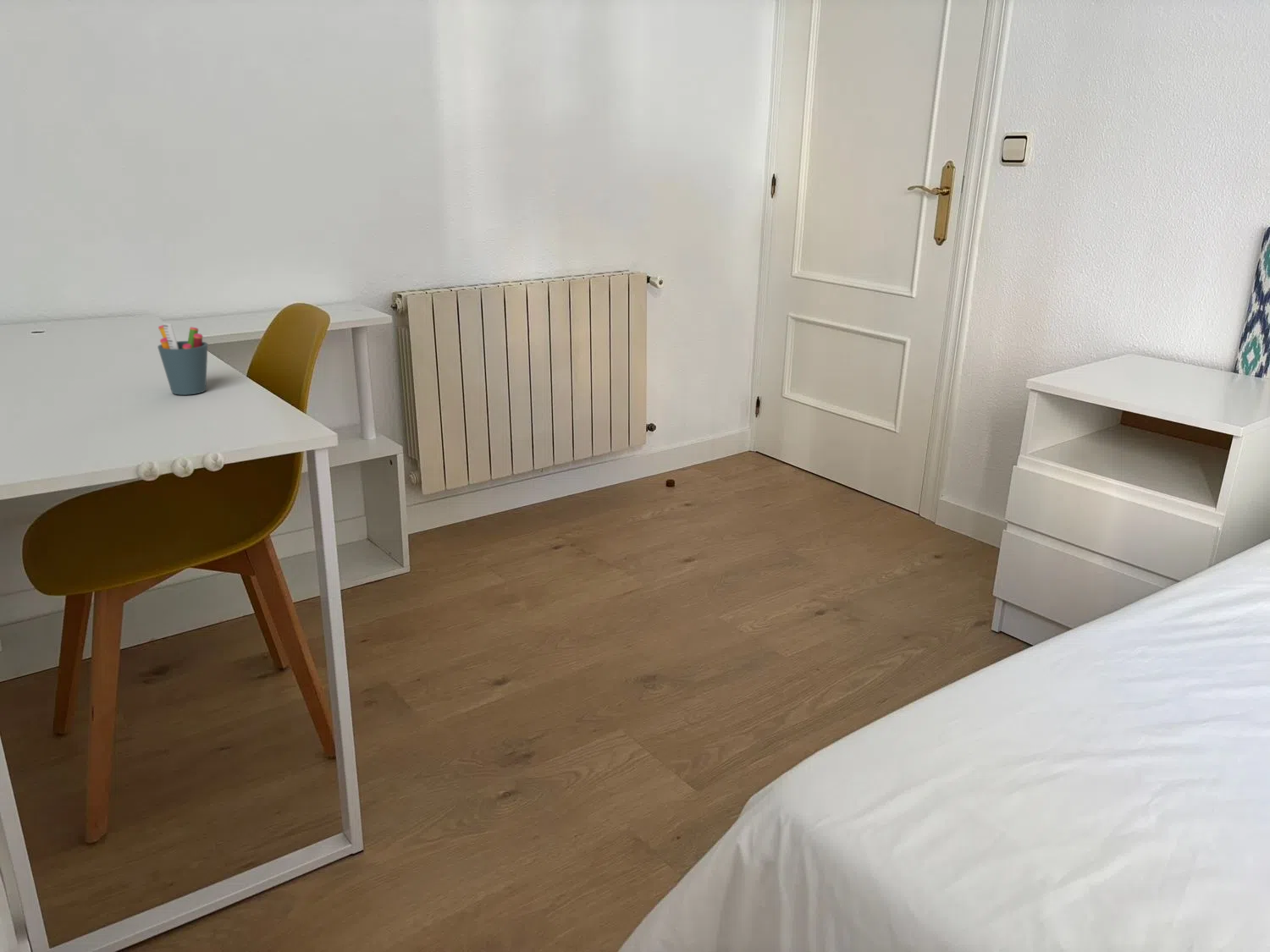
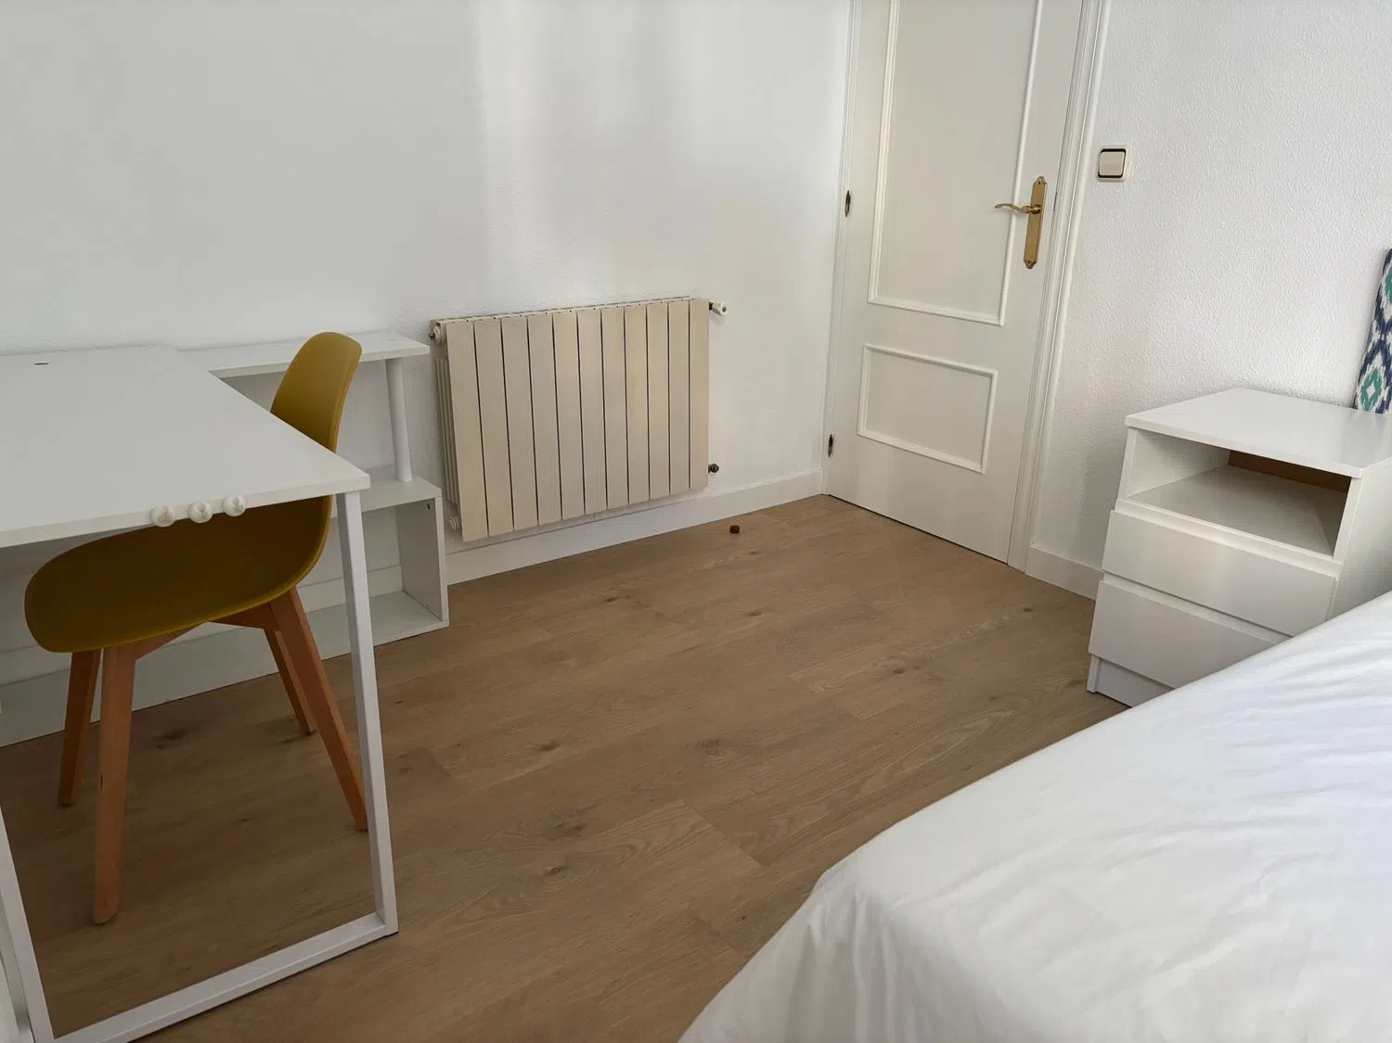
- pen holder (183, 355)
